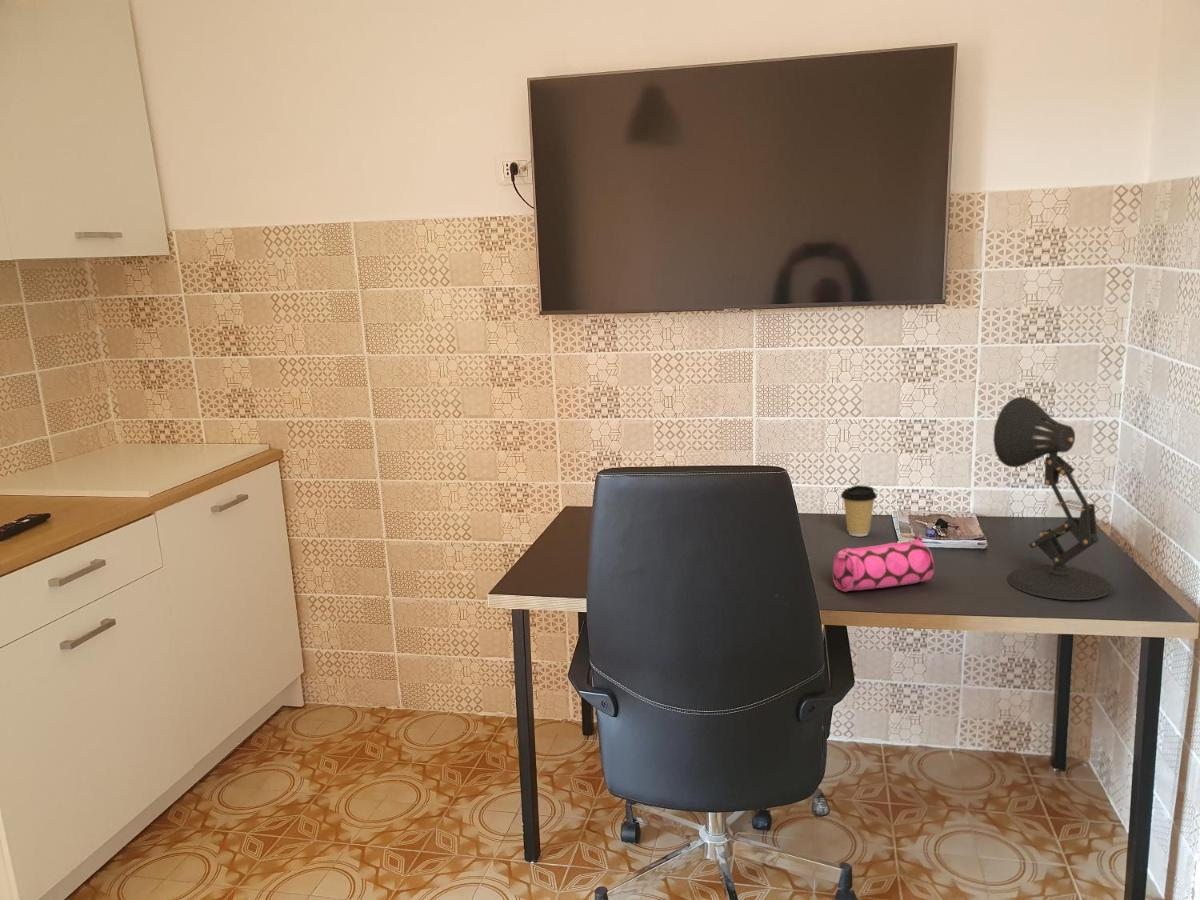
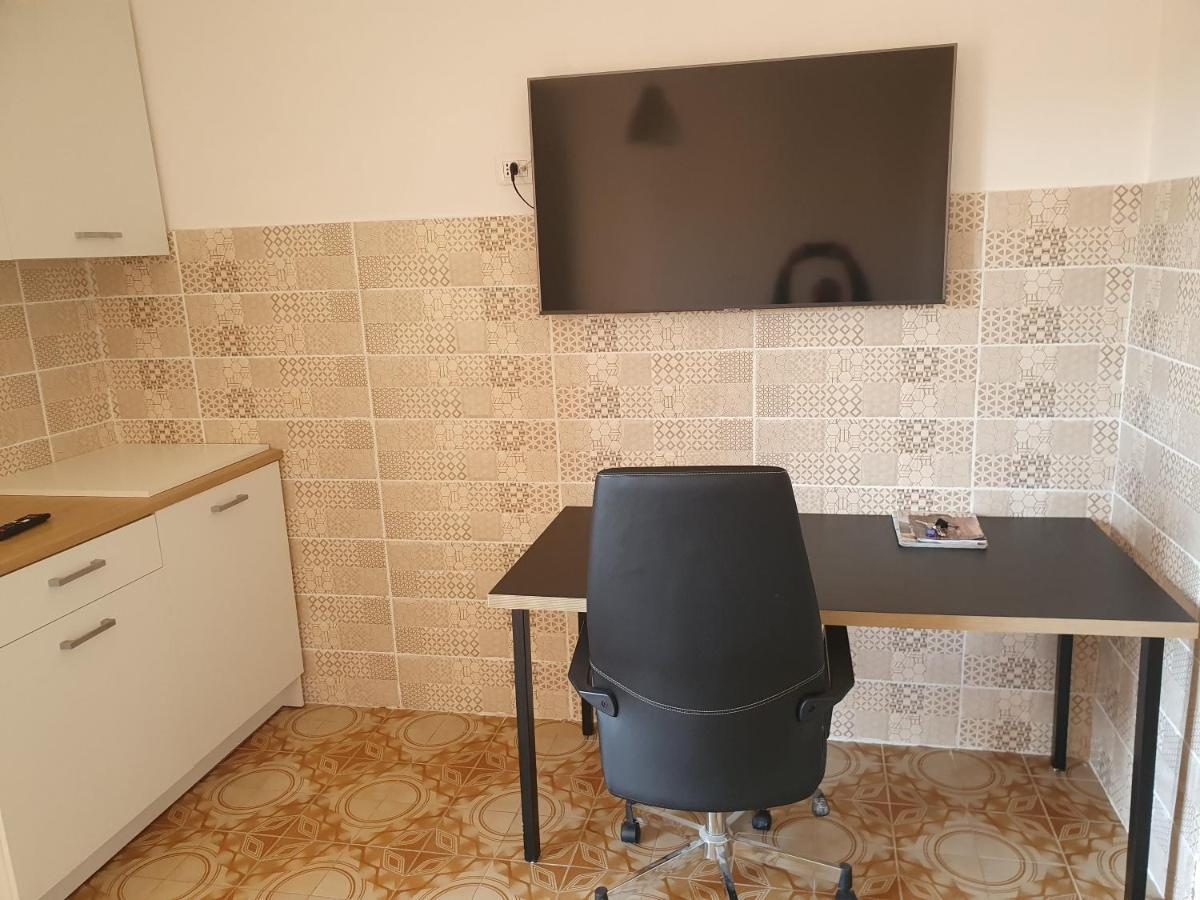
- coffee cup (858, 511)
- pencil case (881, 563)
- desk lamp (1059, 494)
